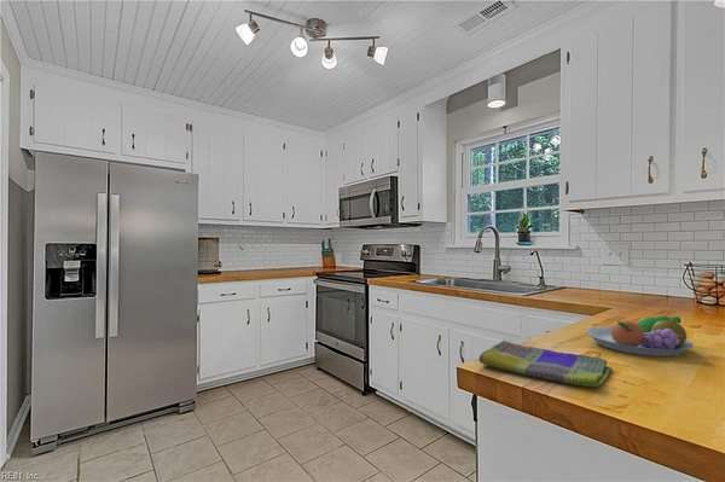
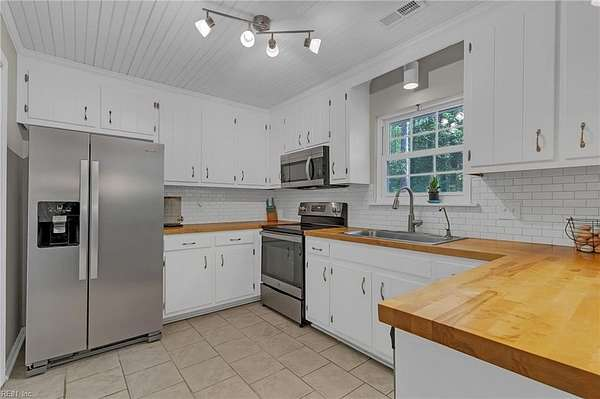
- fruit bowl (639, 329)
- dish towel (541, 360)
